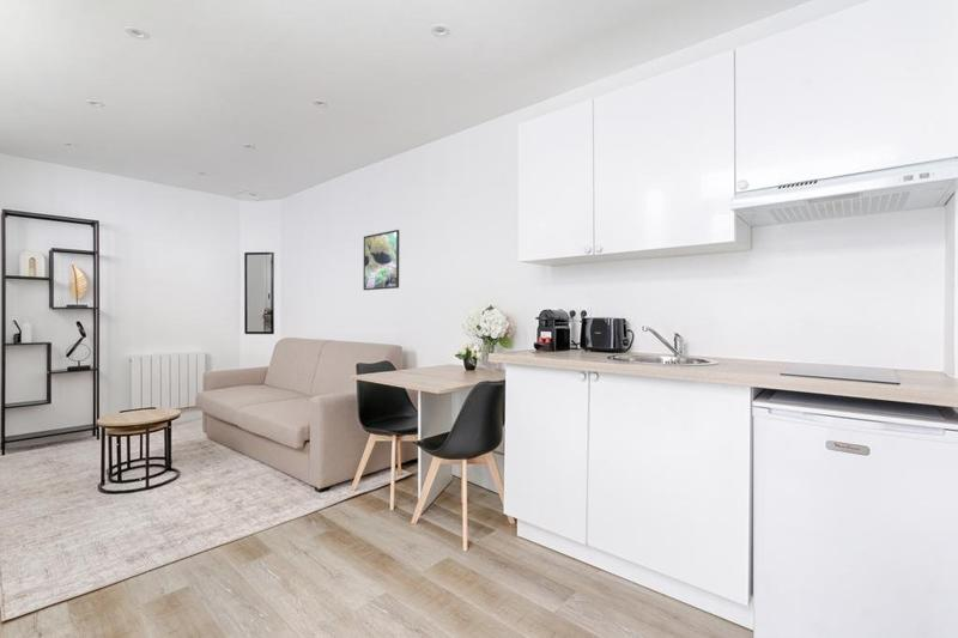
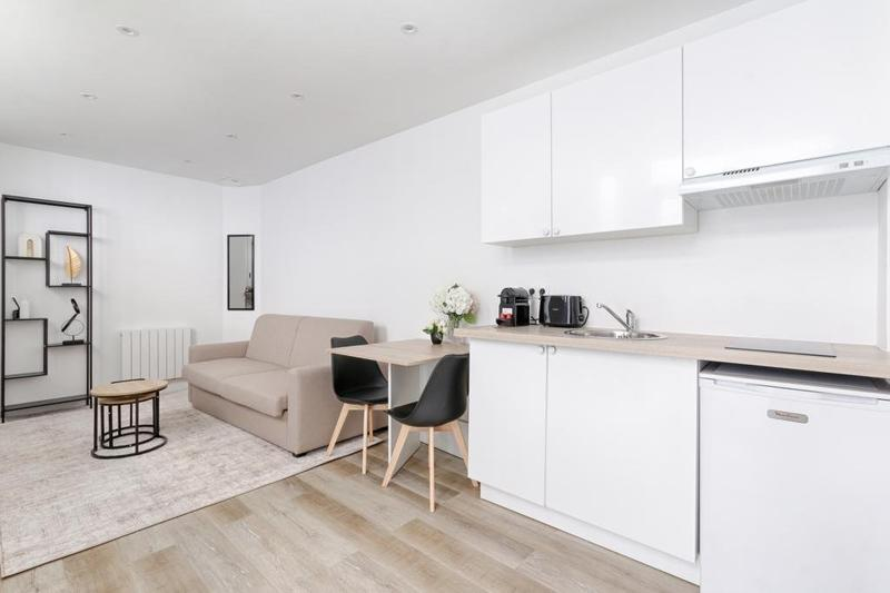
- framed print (380, 261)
